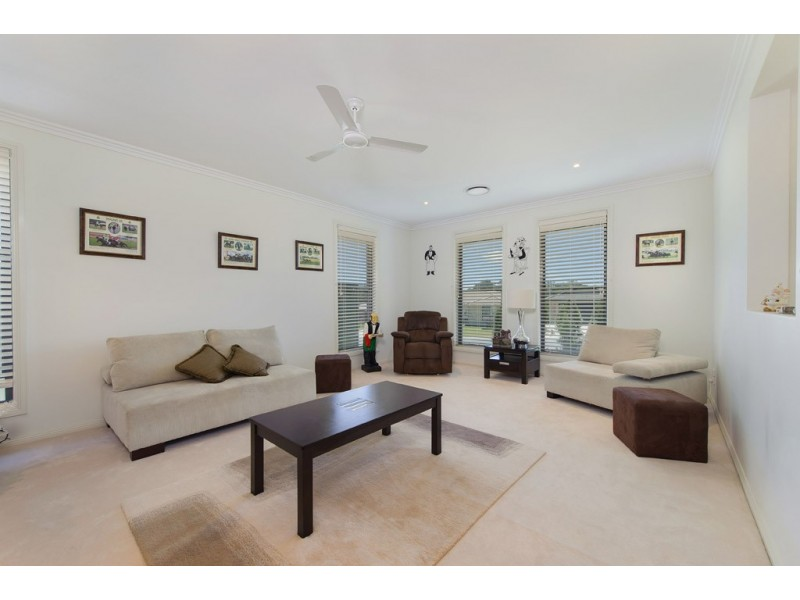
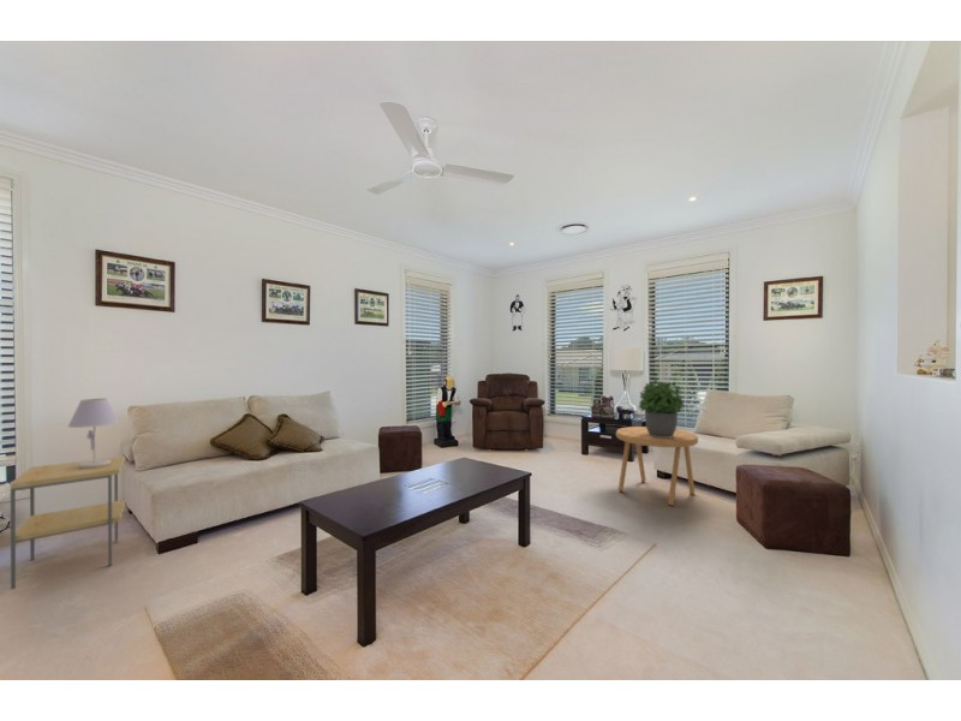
+ side table (643, 463)
+ side table (74, 514)
+ potted plant (661, 406)
+ table lamp (94, 431)
